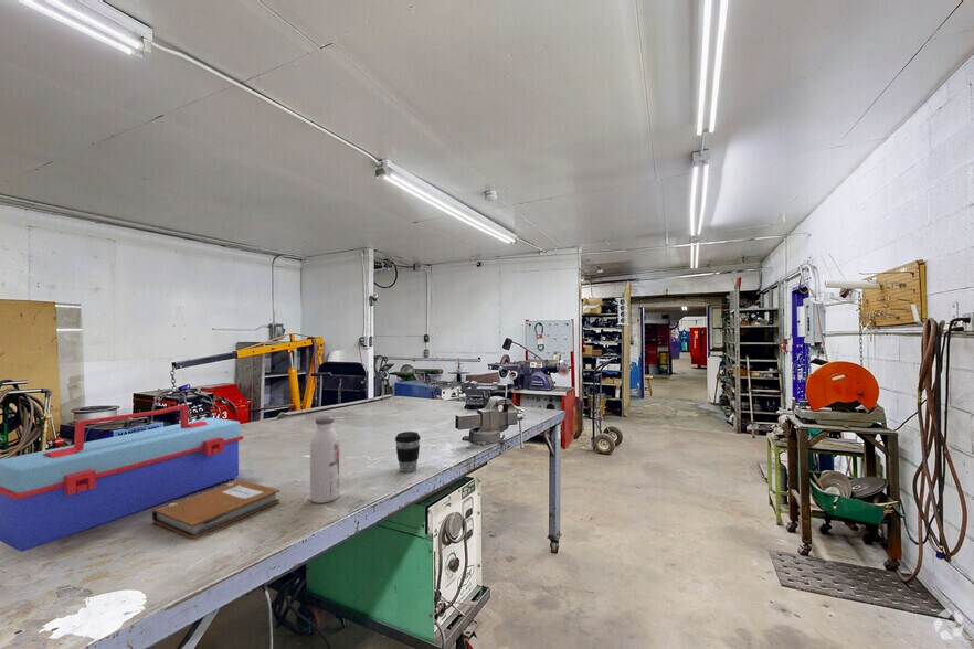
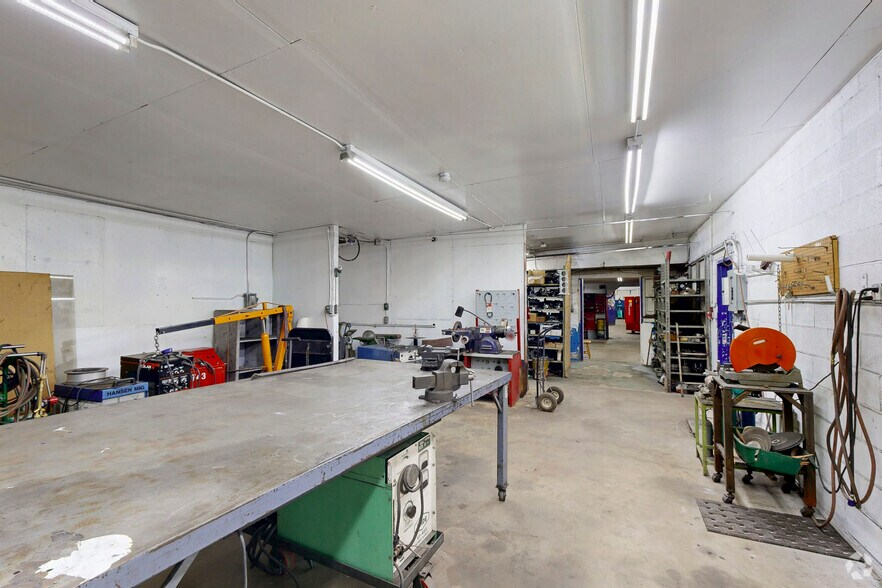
- water bottle (325, 457)
- coffee cup (407, 451)
- toolbox (138, 457)
- notebook (221, 503)
